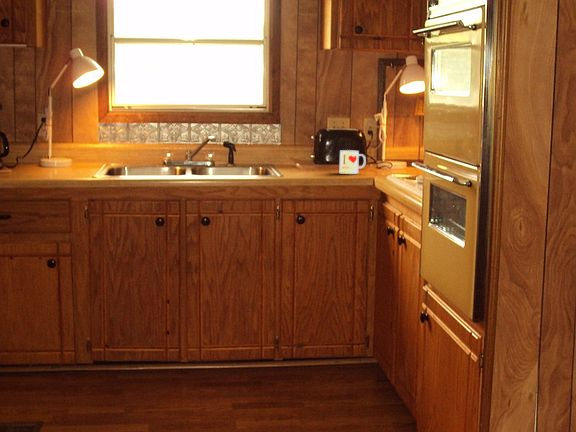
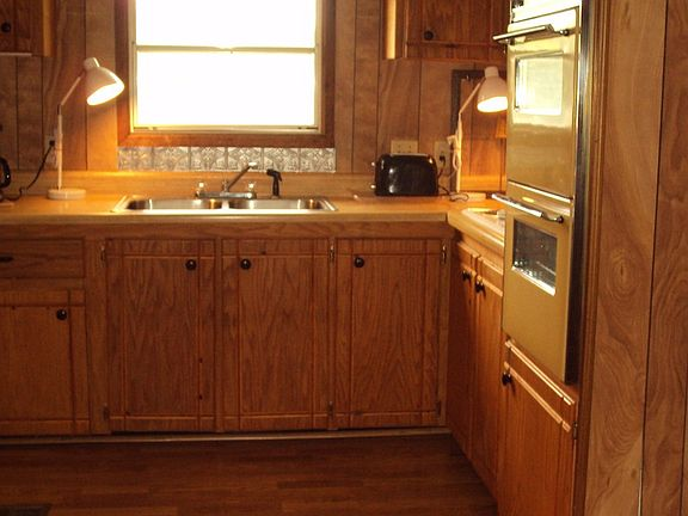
- mug (352, 162)
